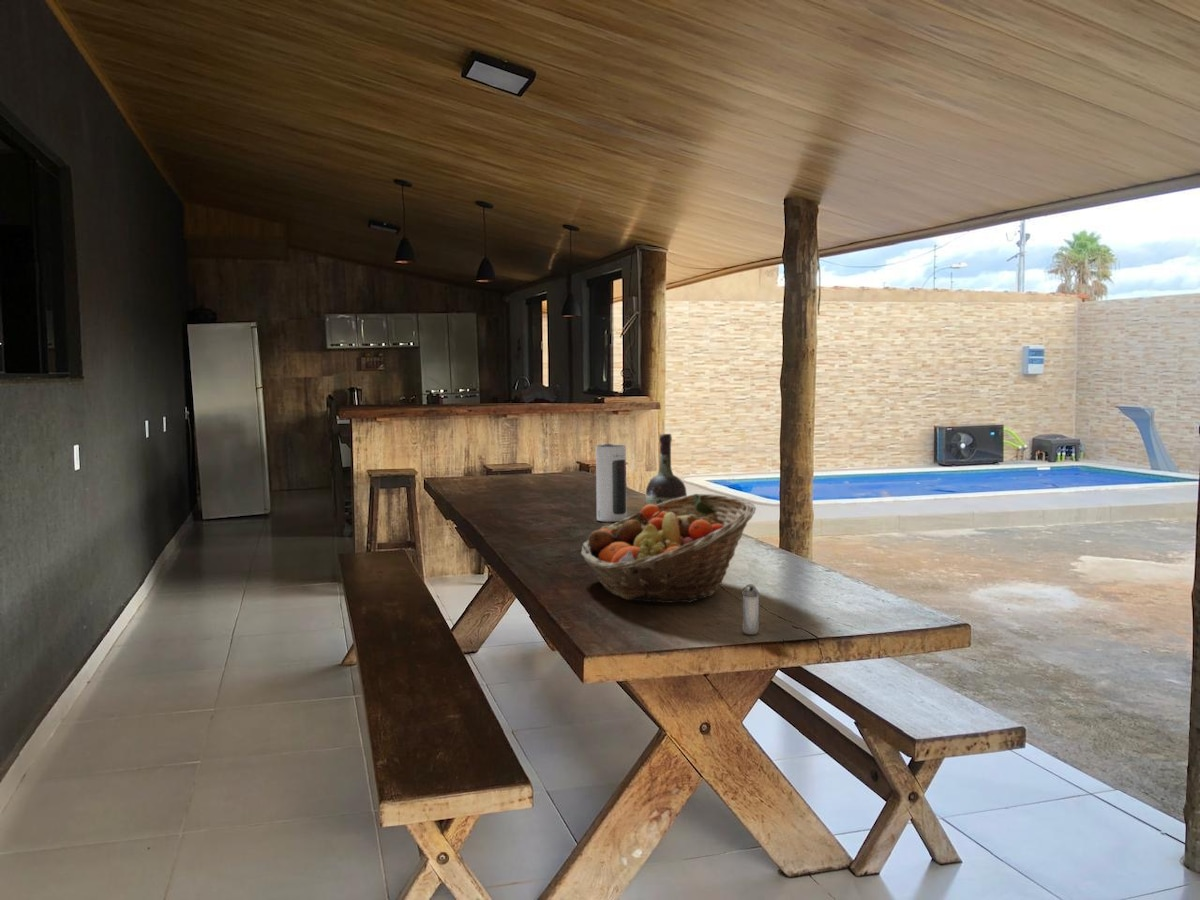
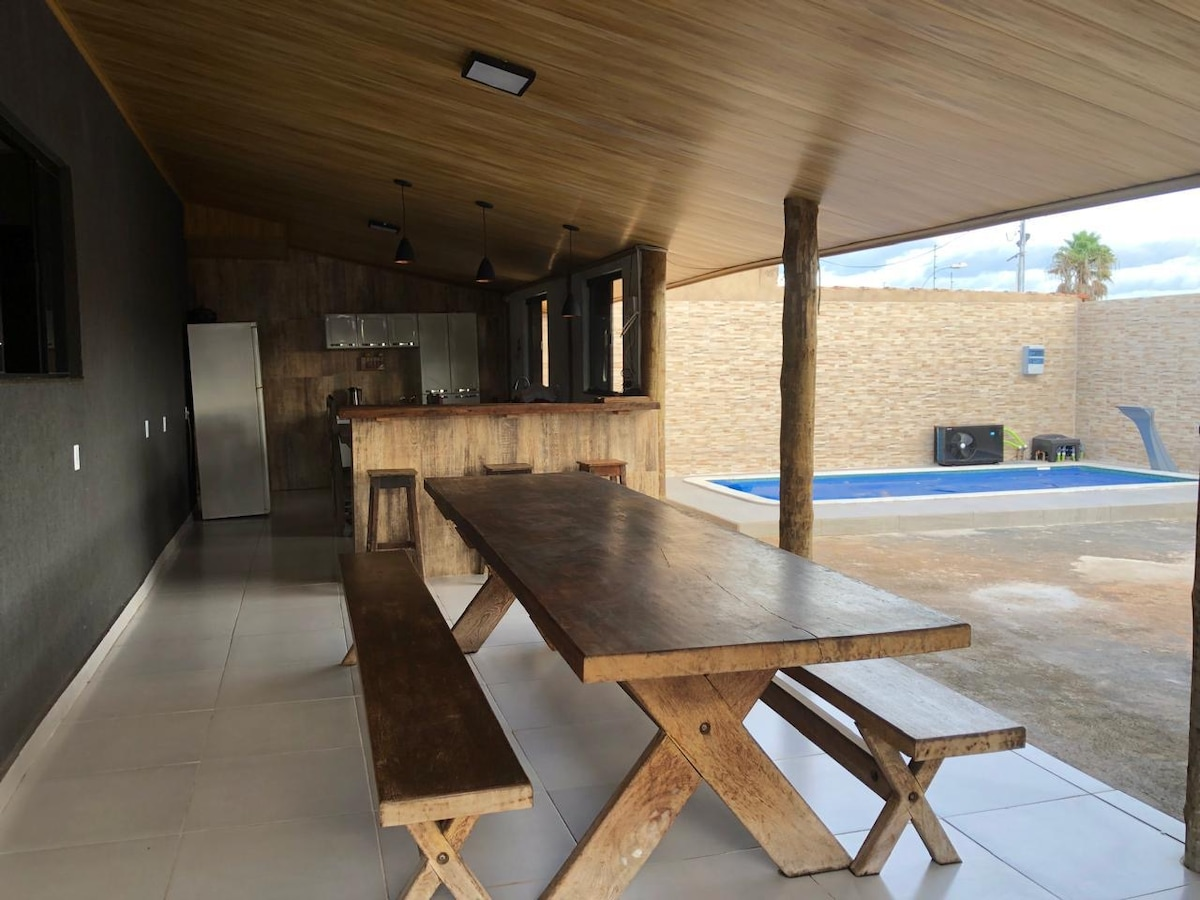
- shaker (750, 609)
- fruit basket (667, 544)
- speaker (610, 482)
- cognac bottle (665, 479)
